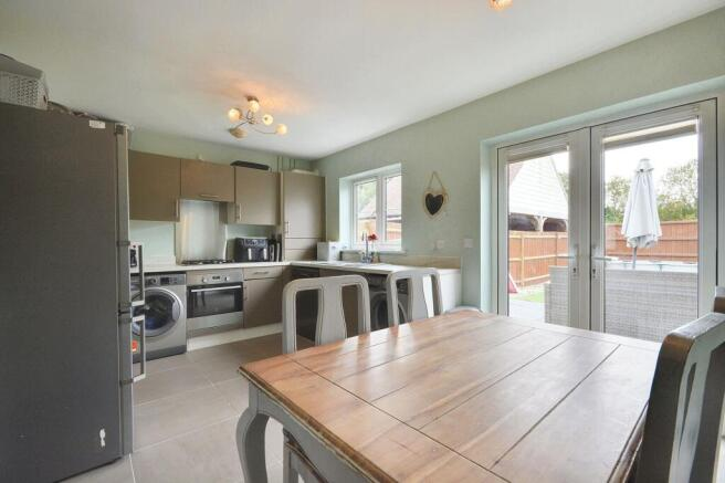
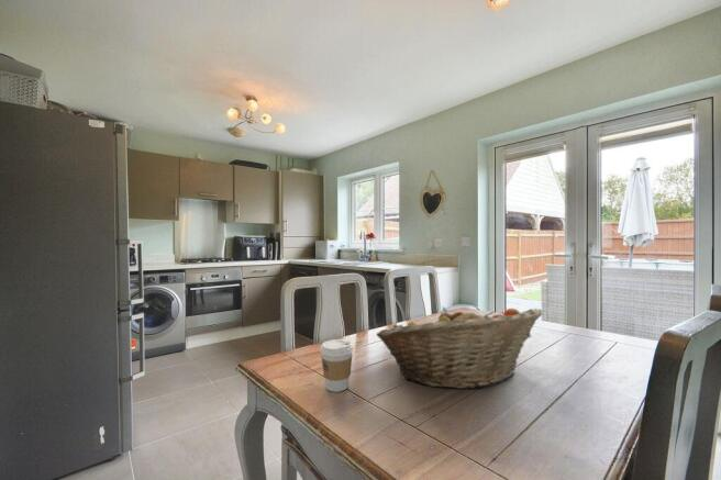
+ coffee cup (336, 364)
+ fruit basket (458, 336)
